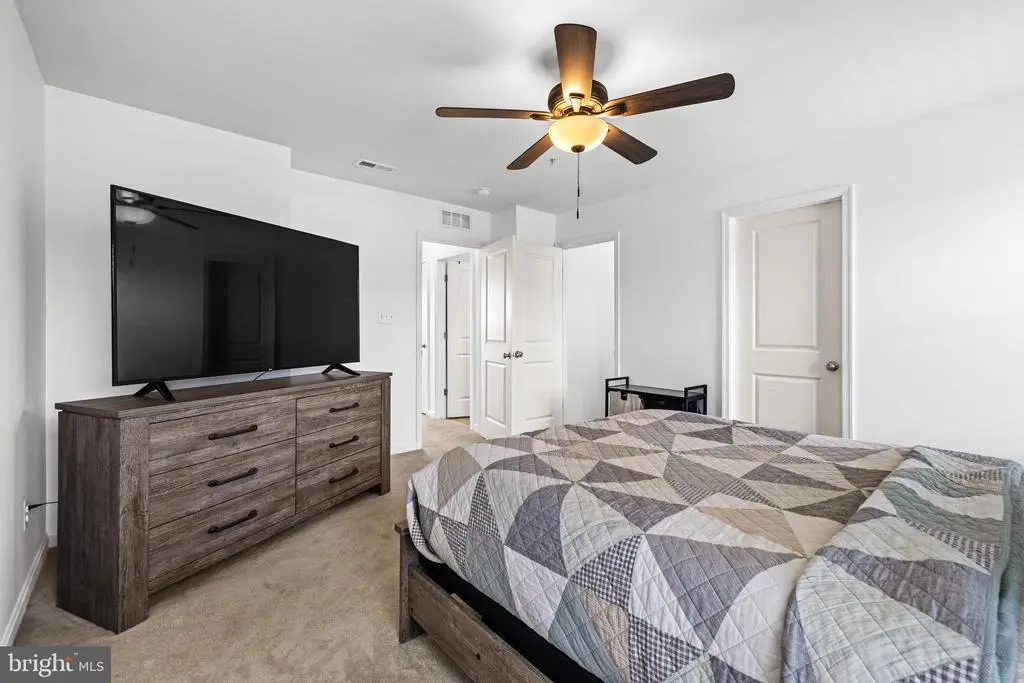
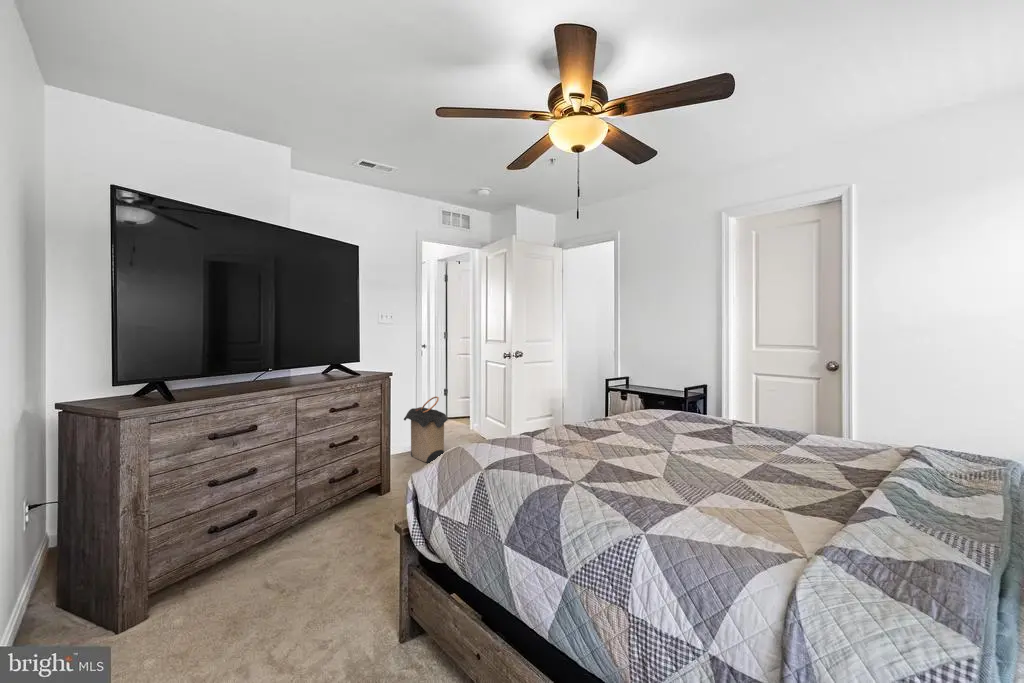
+ laundry hamper (425, 427)
